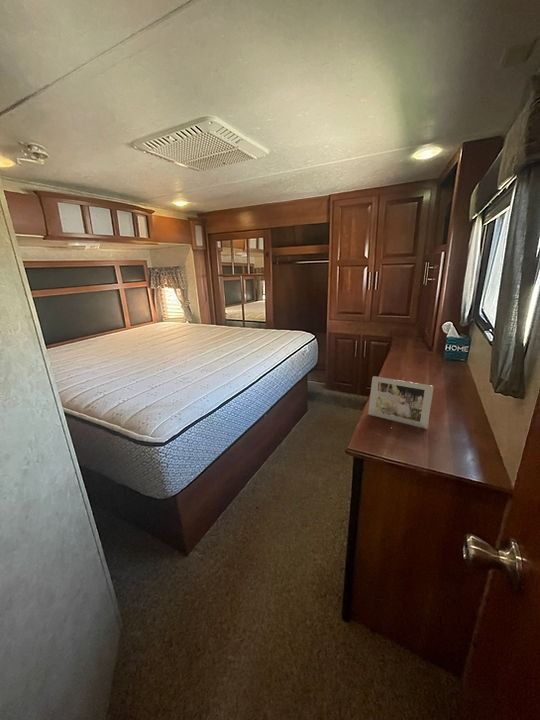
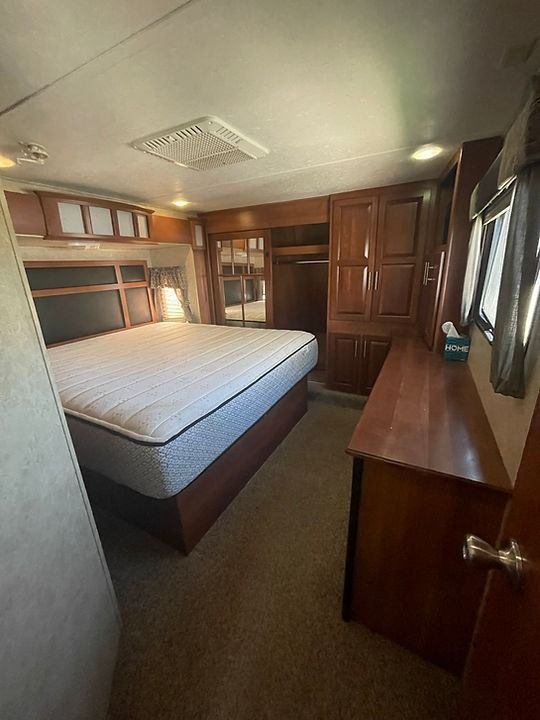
- photo frame (399, 399)
